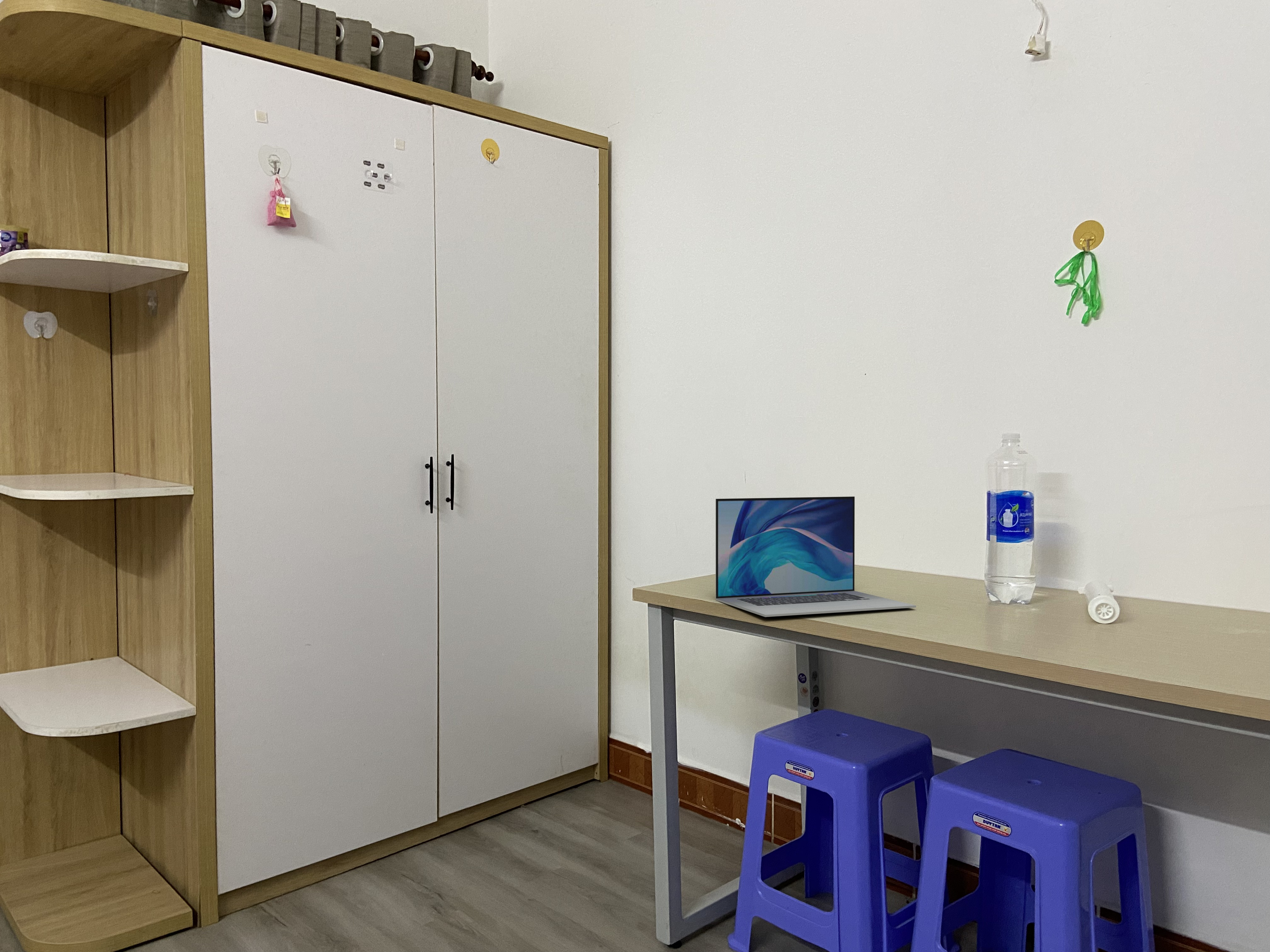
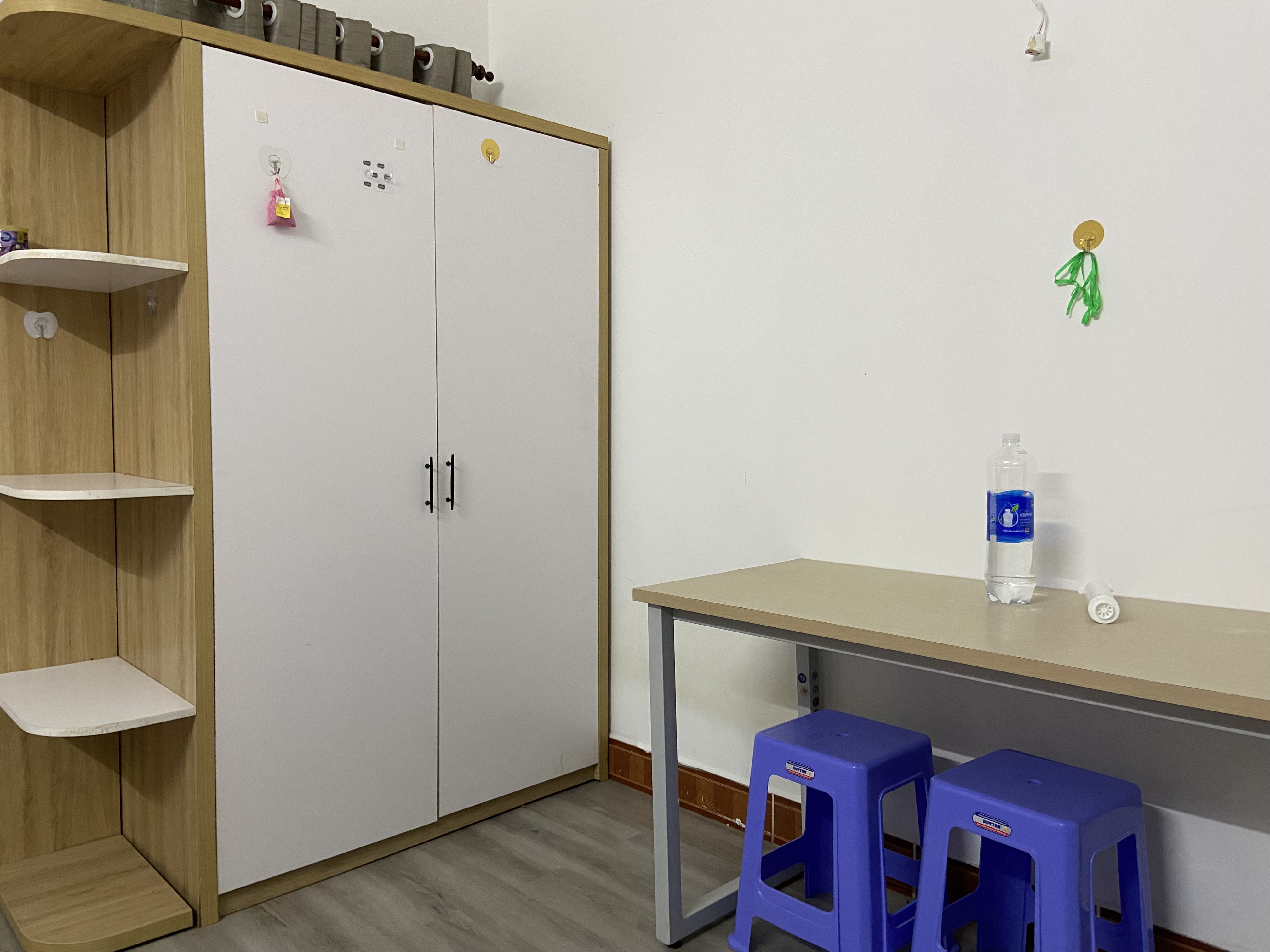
- laptop (813, 552)
